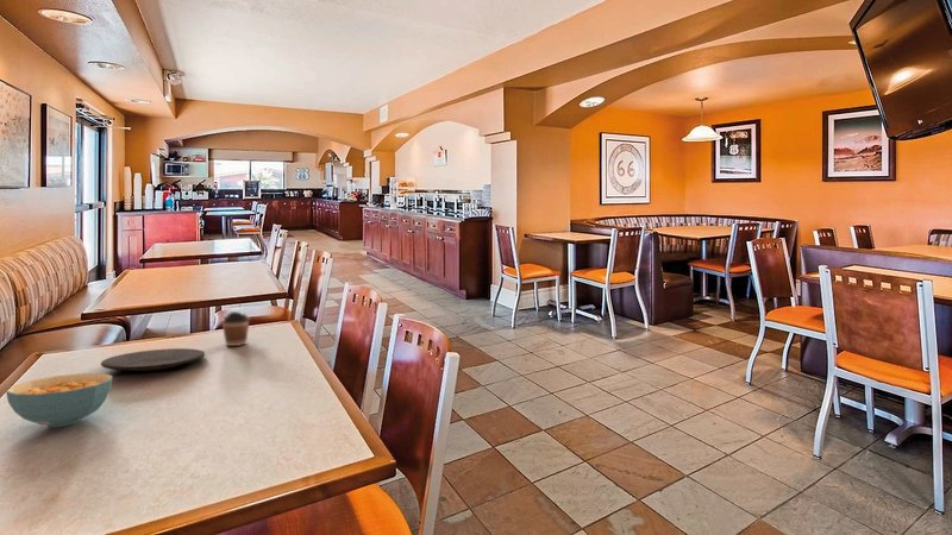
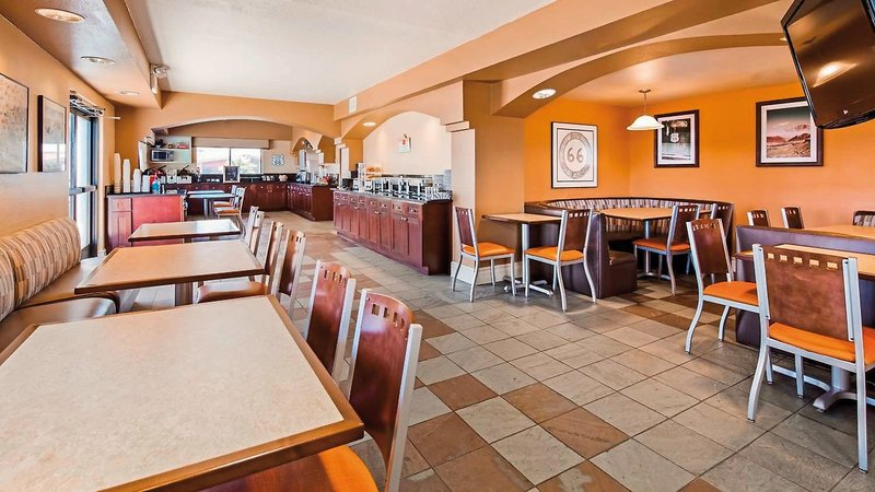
- plate (155, 360)
- cereal bowl (63, 403)
- coffee cup (236, 327)
